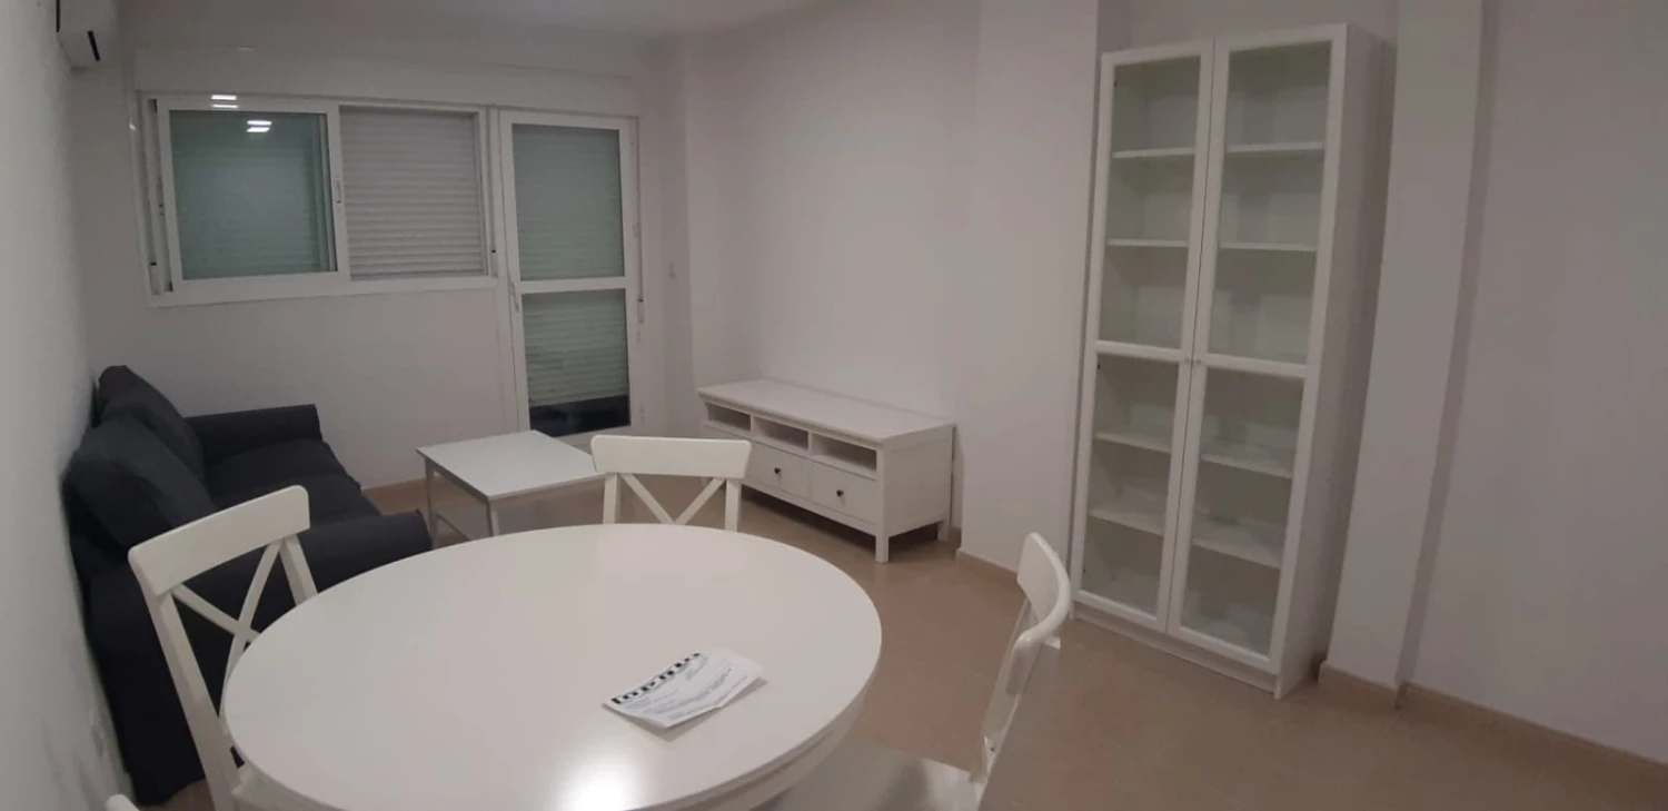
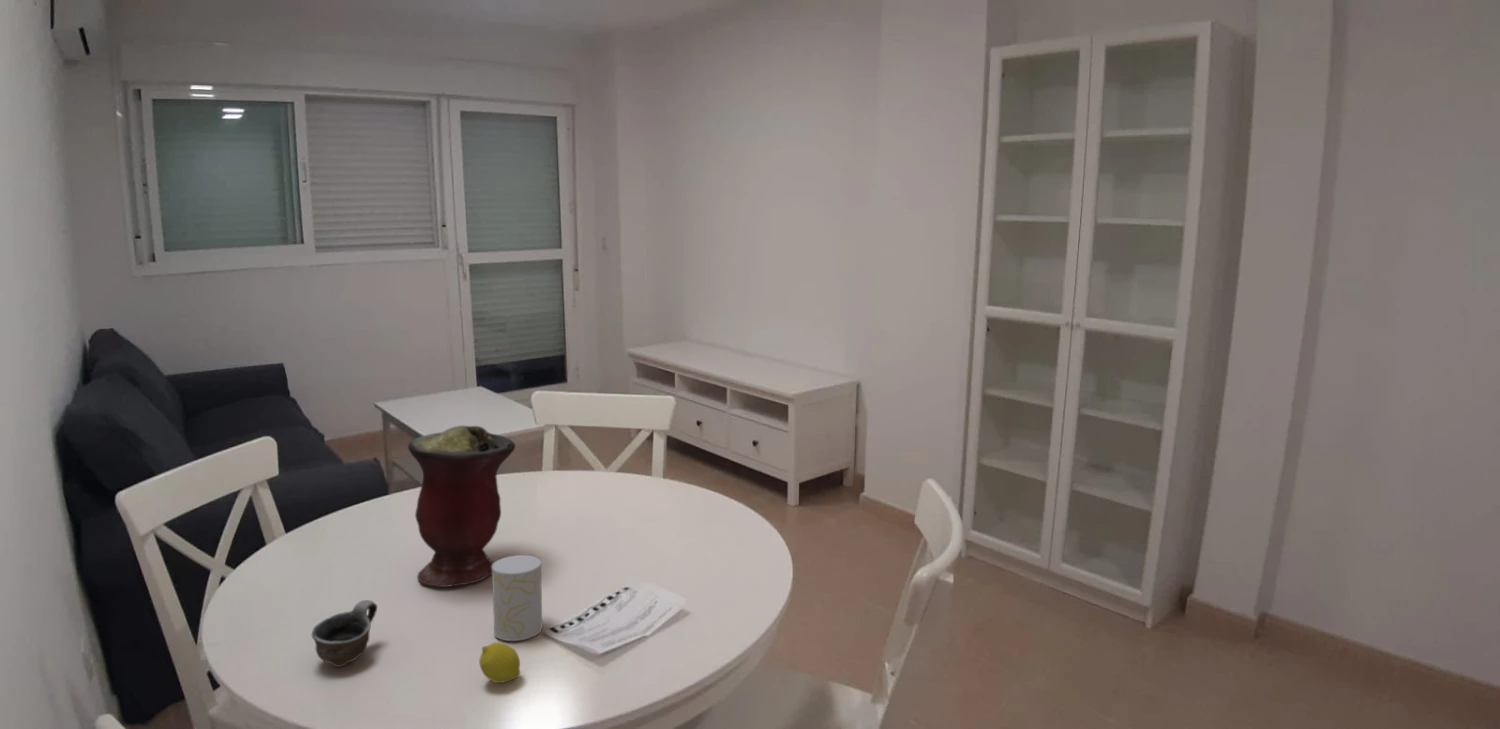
+ vase (464, 499)
+ cup (517, 597)
+ cup (346, 635)
+ fruit (499, 662)
